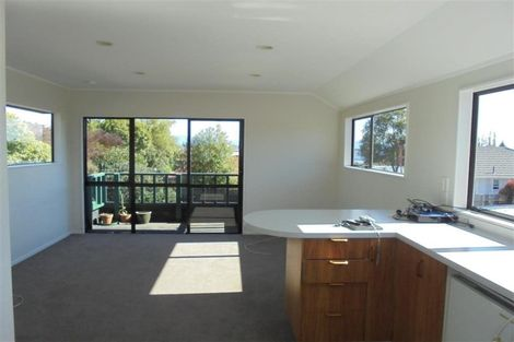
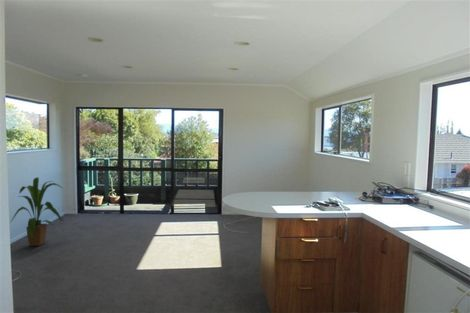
+ house plant (41, 208)
